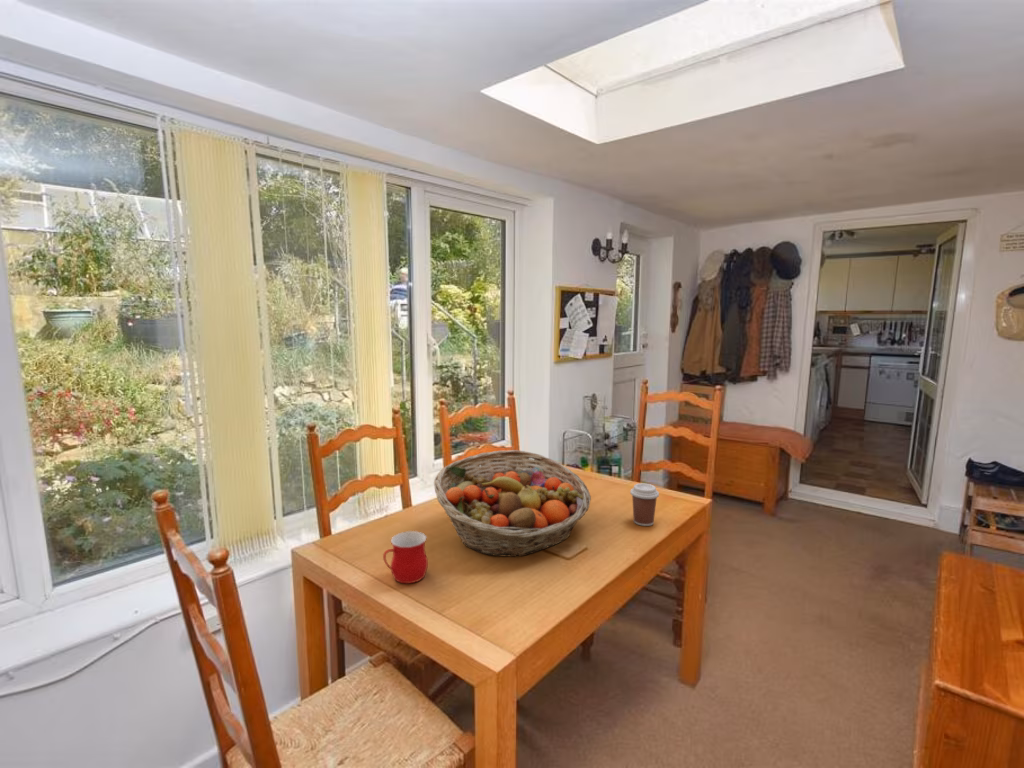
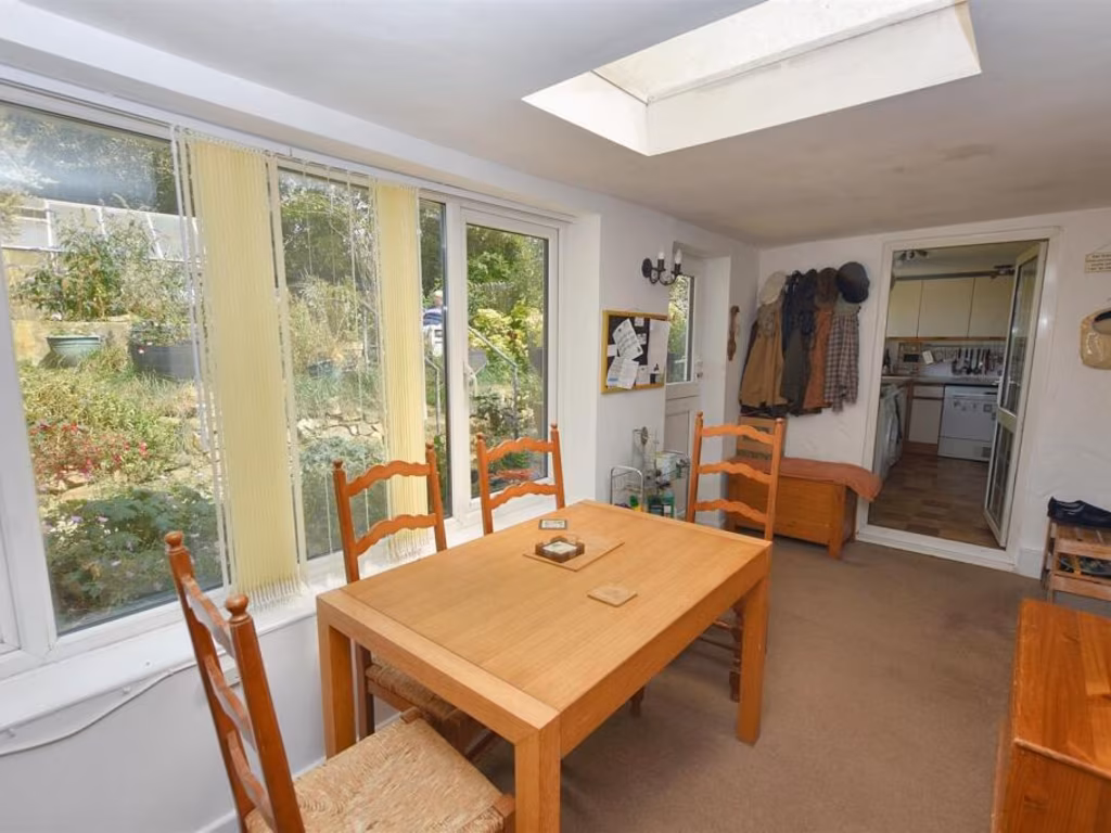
- mug (404, 558)
- fruit basket (513, 499)
- coffee cup (644, 504)
